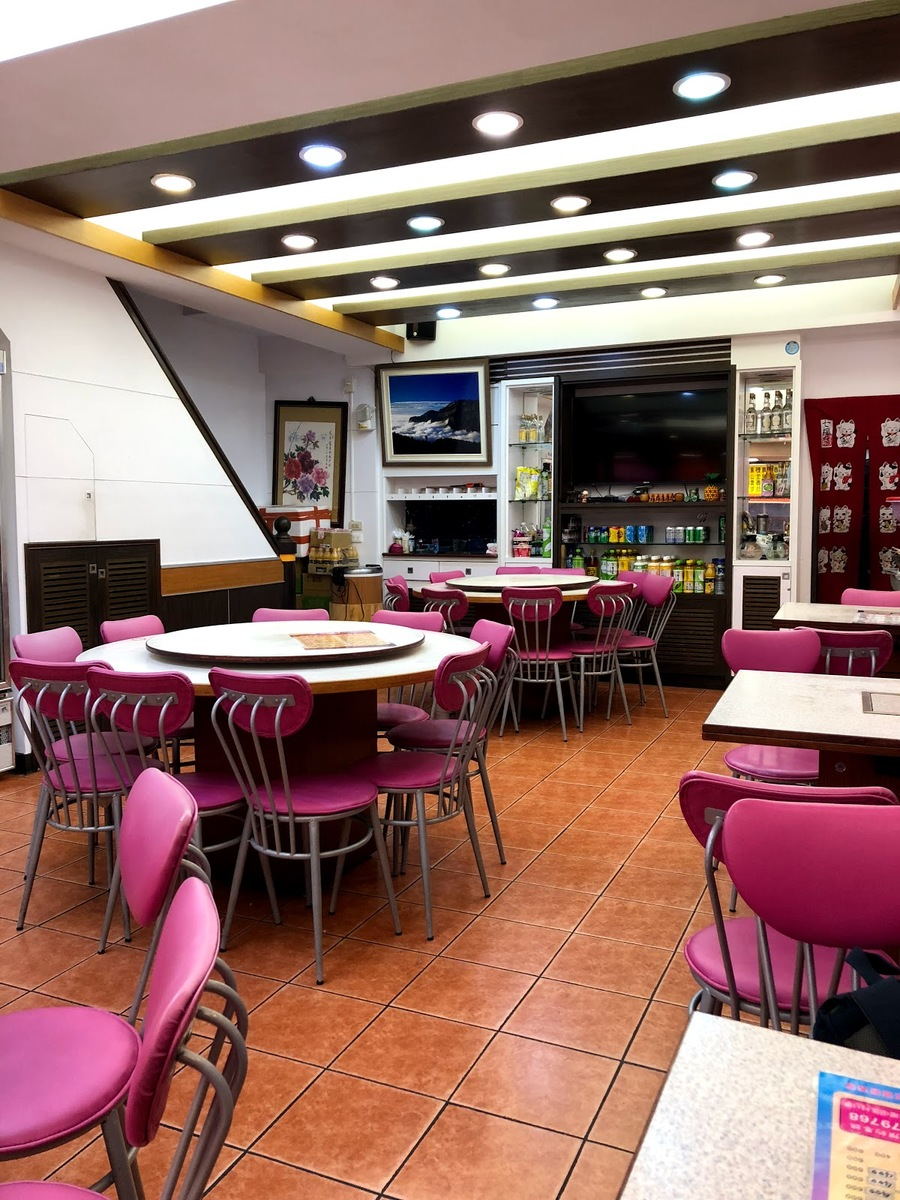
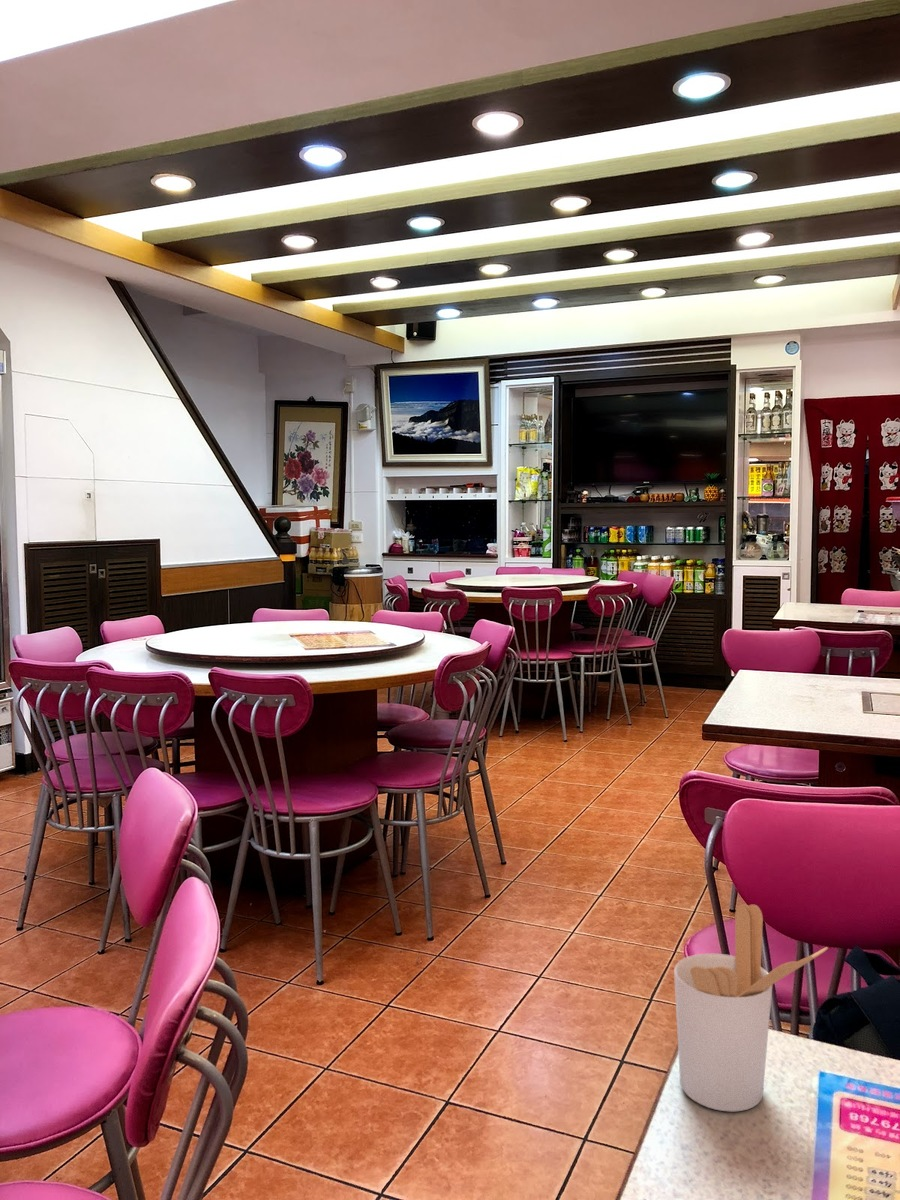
+ utensil holder (745, 1012)
